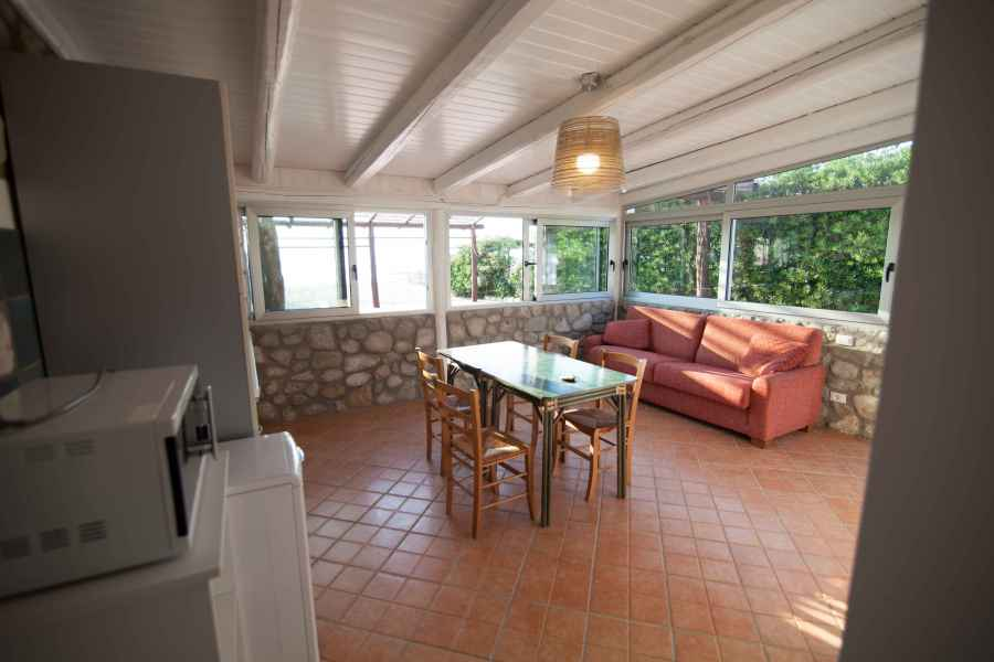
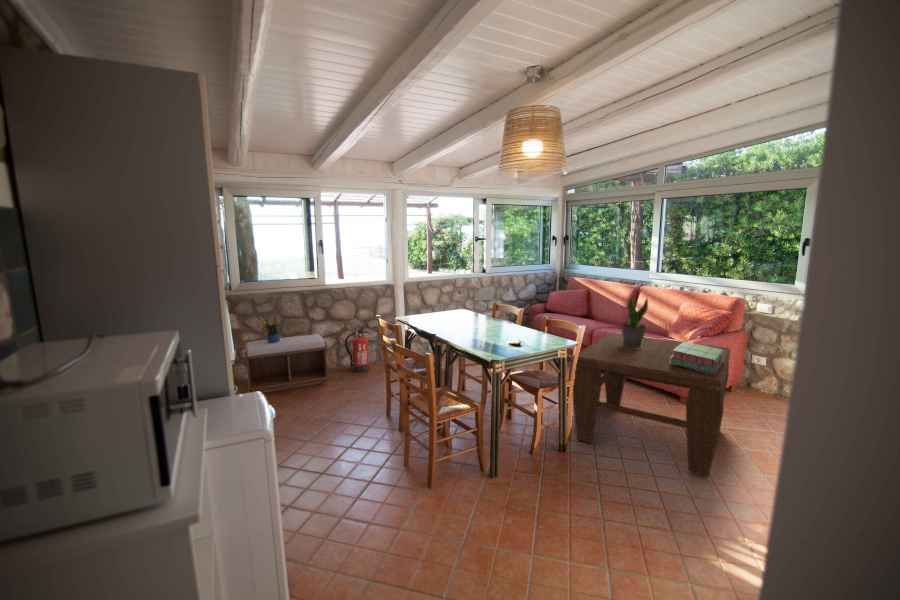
+ potted plant (633, 320)
+ coffee table (651, 381)
+ stack of books (697, 357)
+ bench (287, 362)
+ potted plant (269, 327)
+ fire extinguisher (358, 348)
